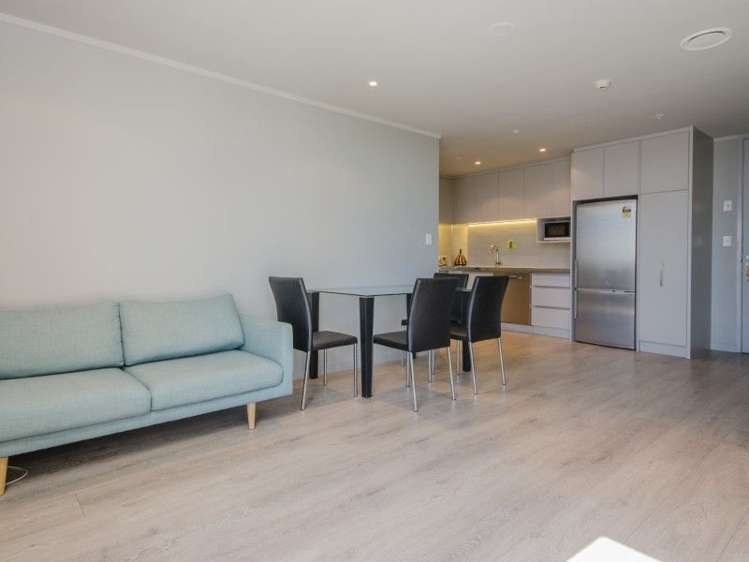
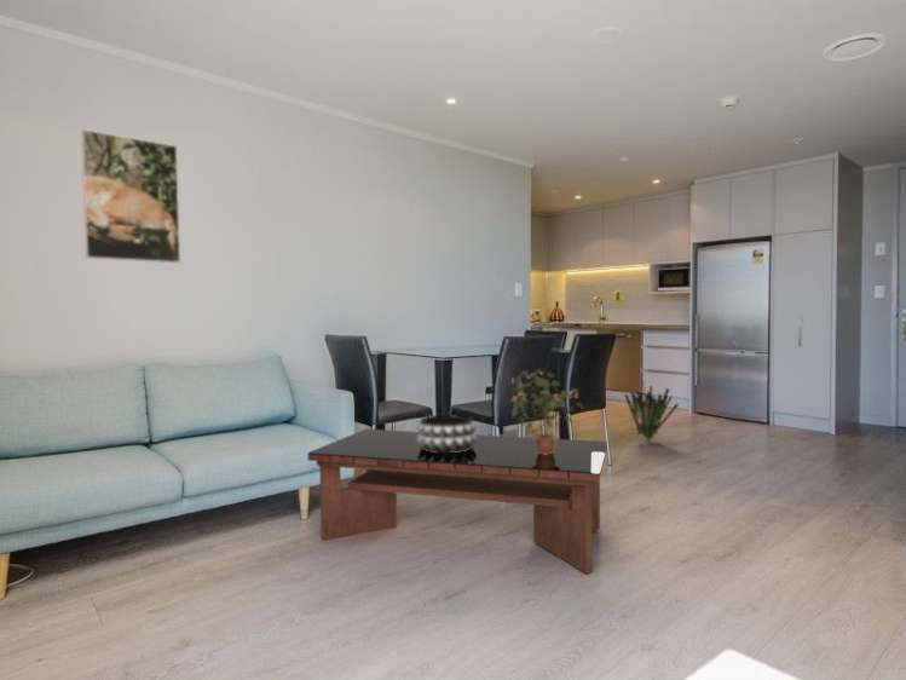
+ potted plant (544, 409)
+ decorative plant (650, 410)
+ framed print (133, 200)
+ coffee table (462, 490)
+ decorative bowl (446, 432)
